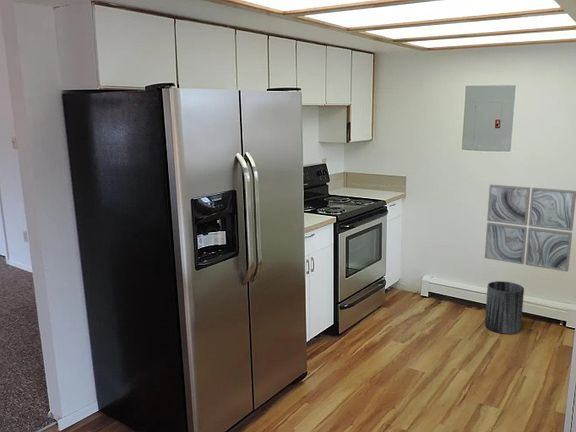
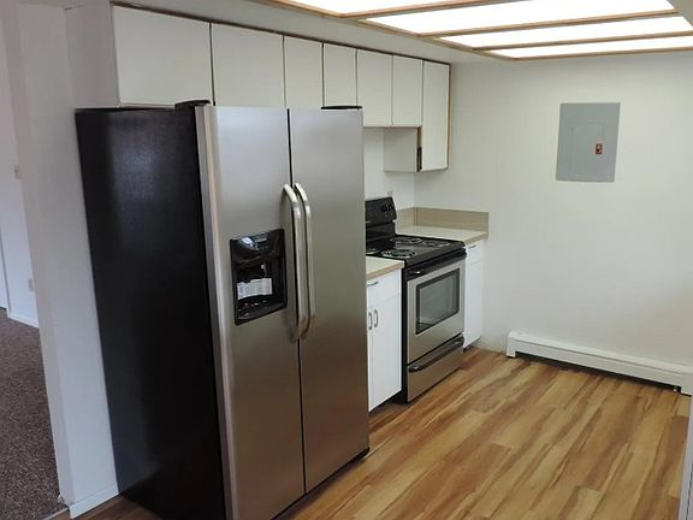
- wall art (526, 227)
- trash can (504, 307)
